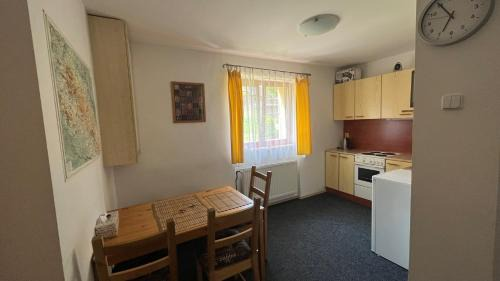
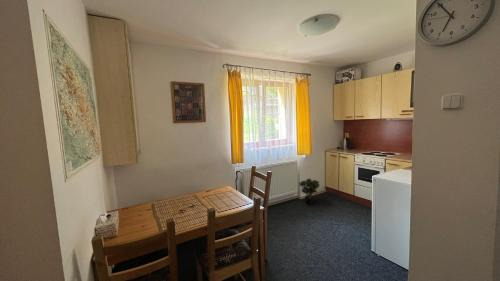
+ potted plant (310, 191)
